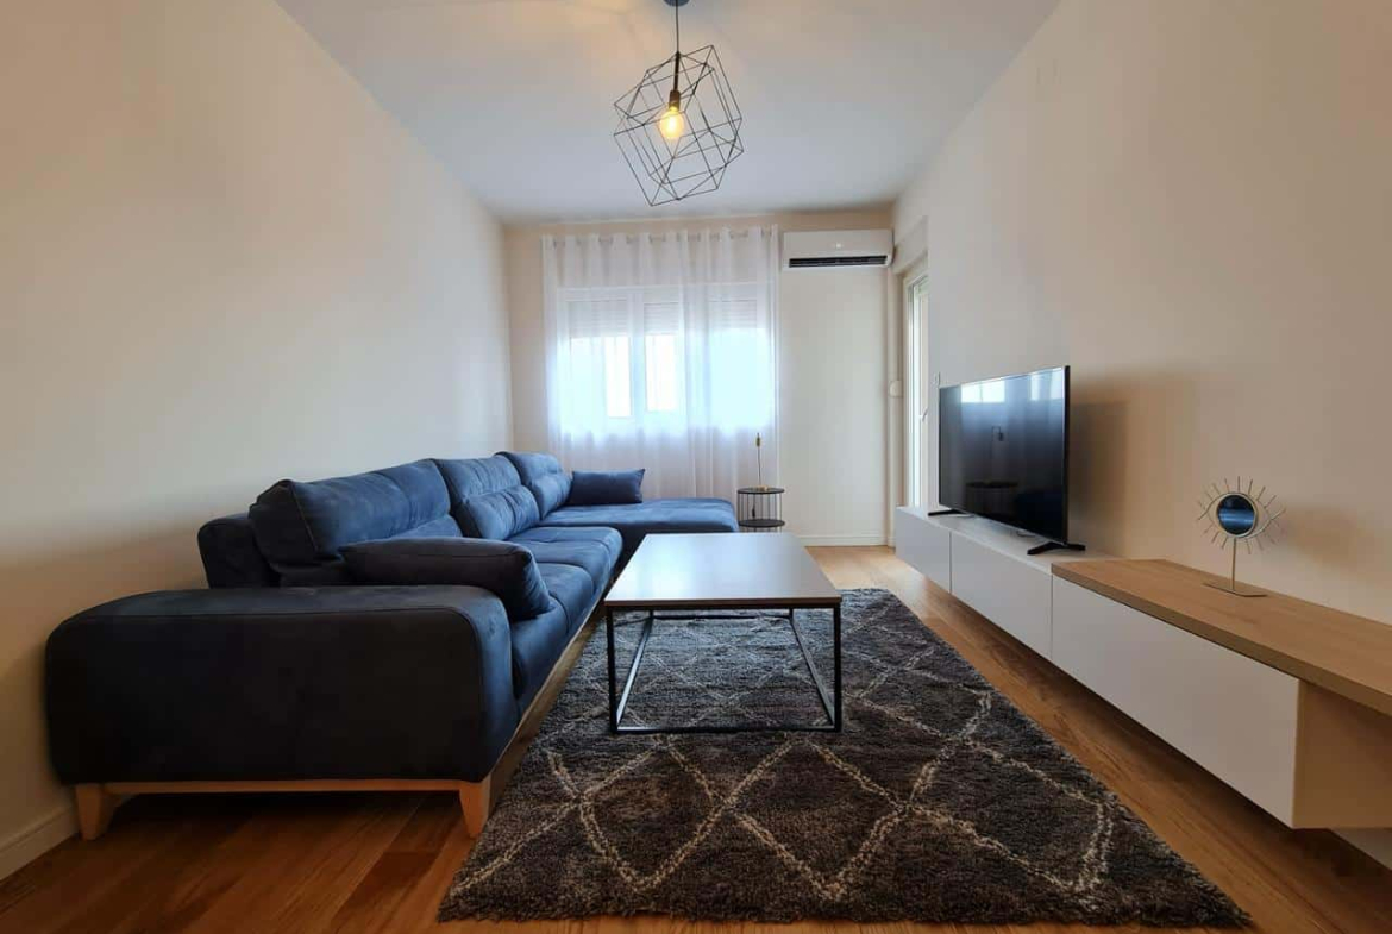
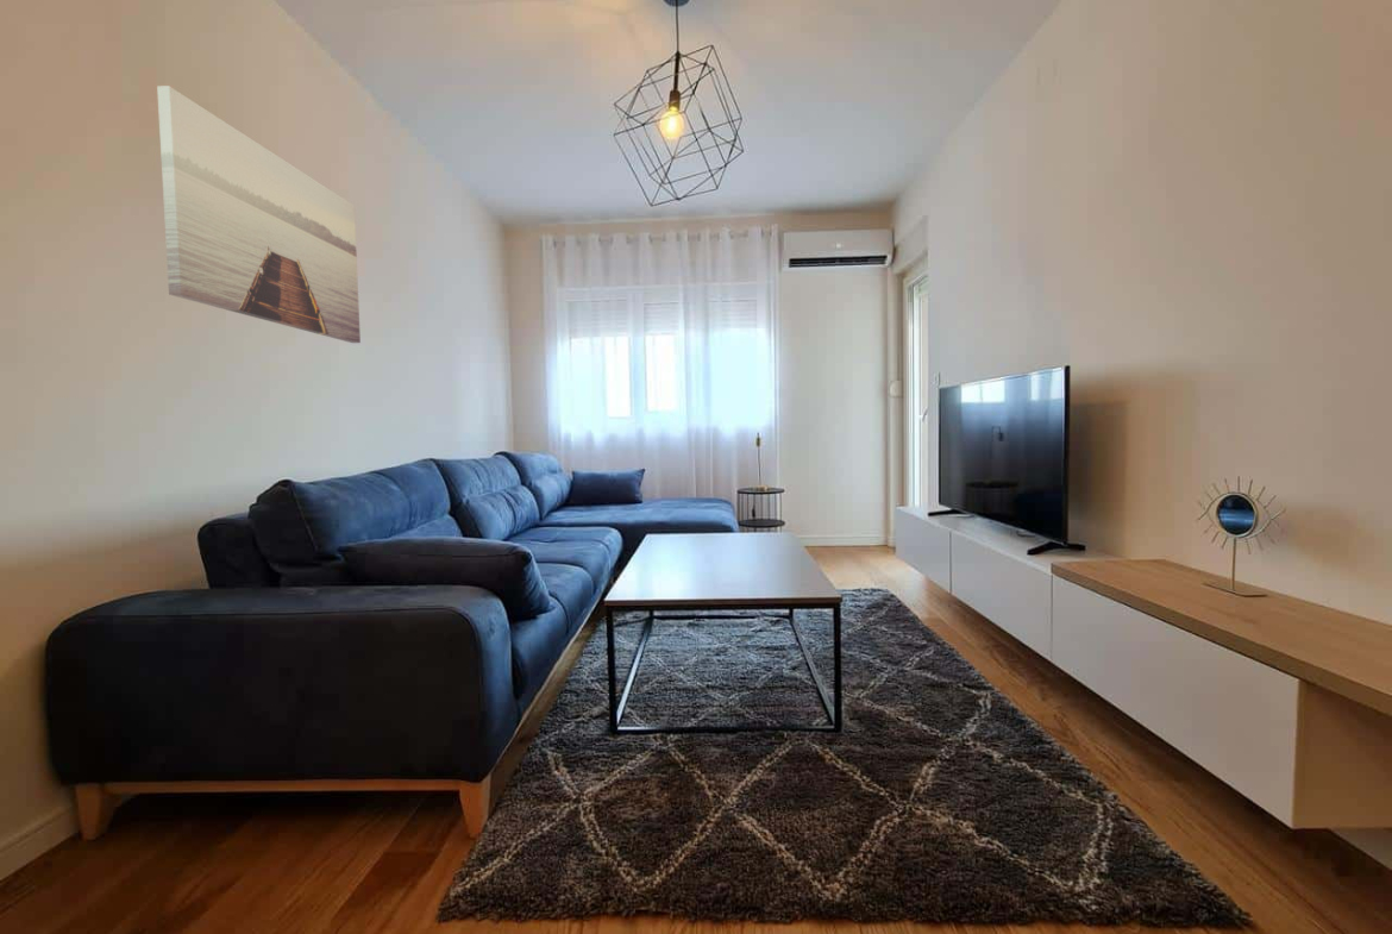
+ wall art (280, 240)
